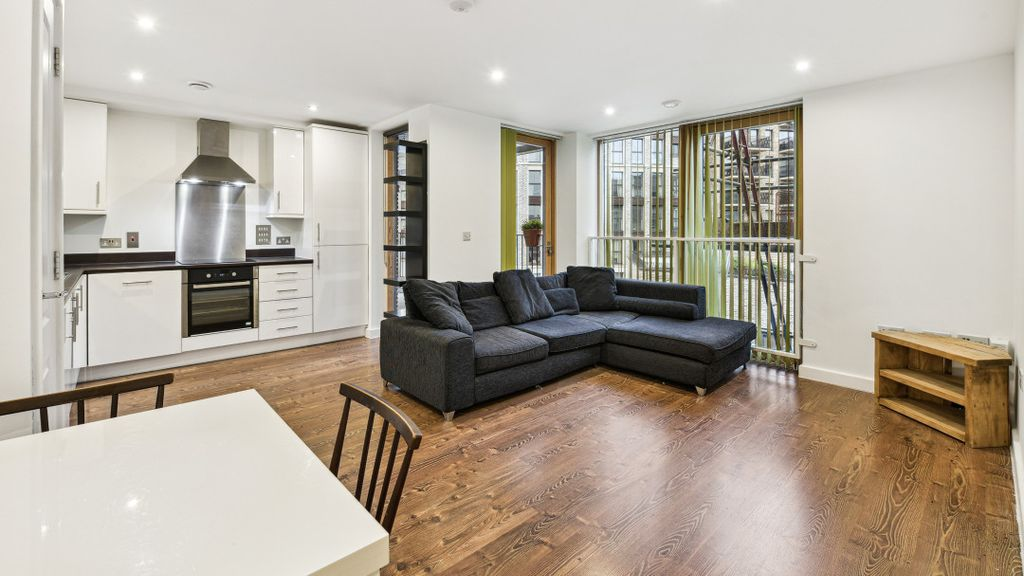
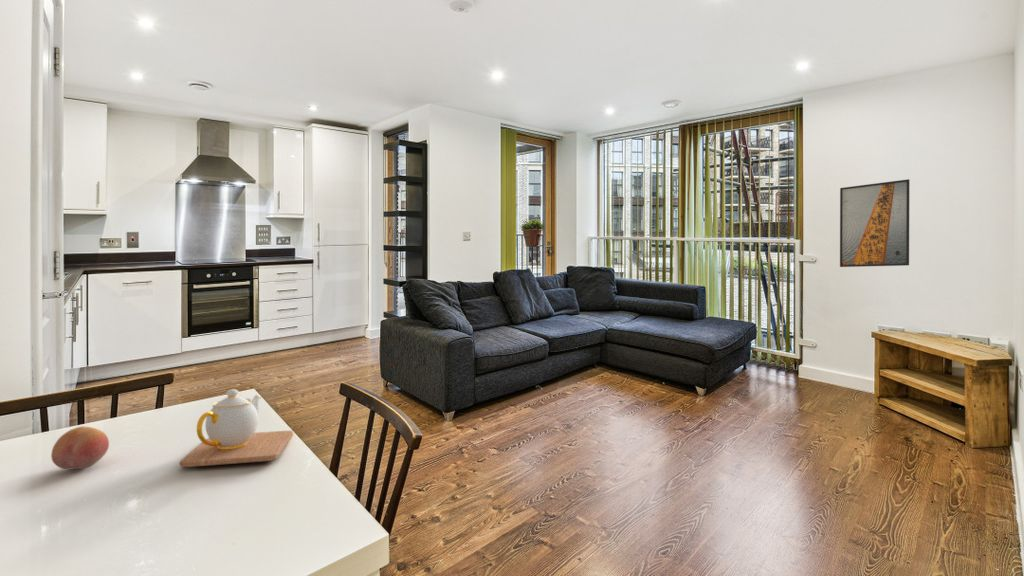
+ fruit (80, 447)
+ teapot (241, 419)
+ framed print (873, 225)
